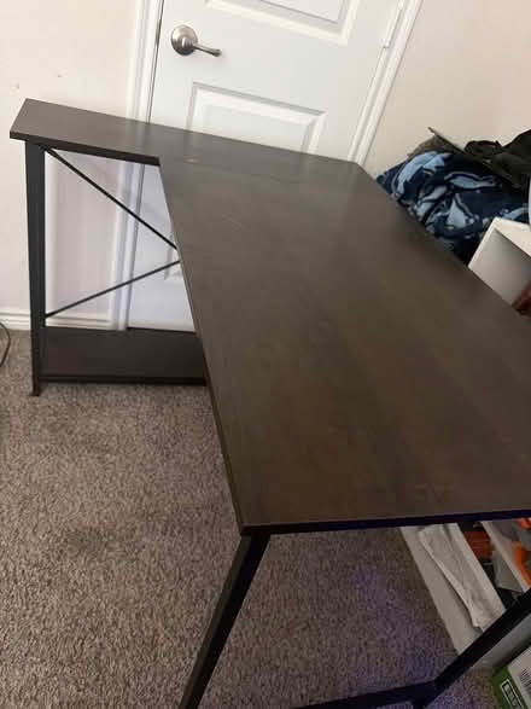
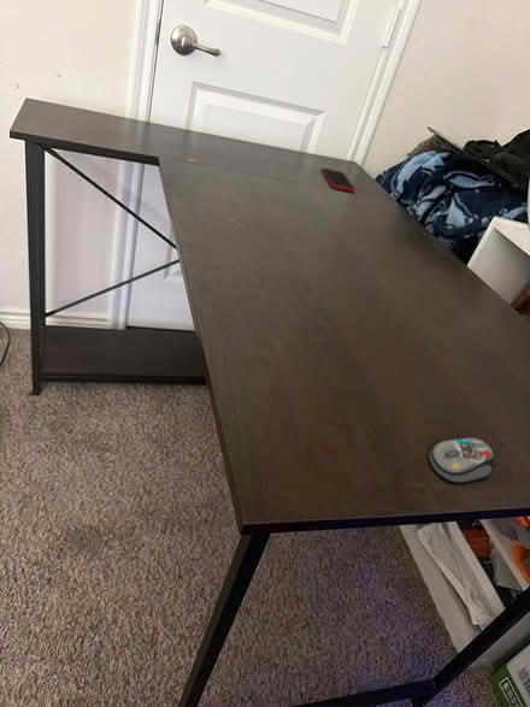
+ cell phone (337, 179)
+ computer mouse (465, 455)
